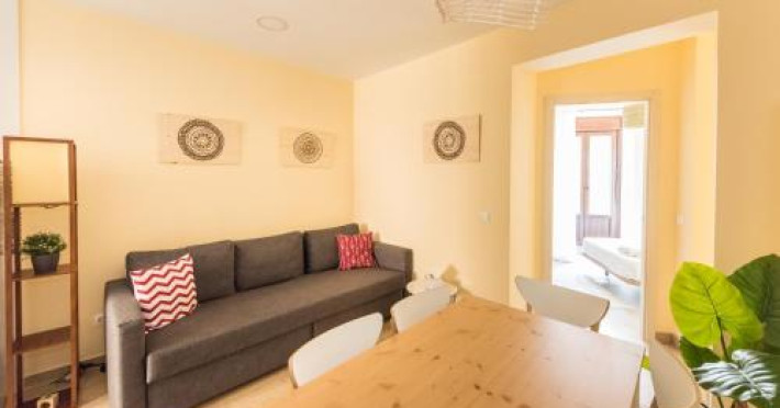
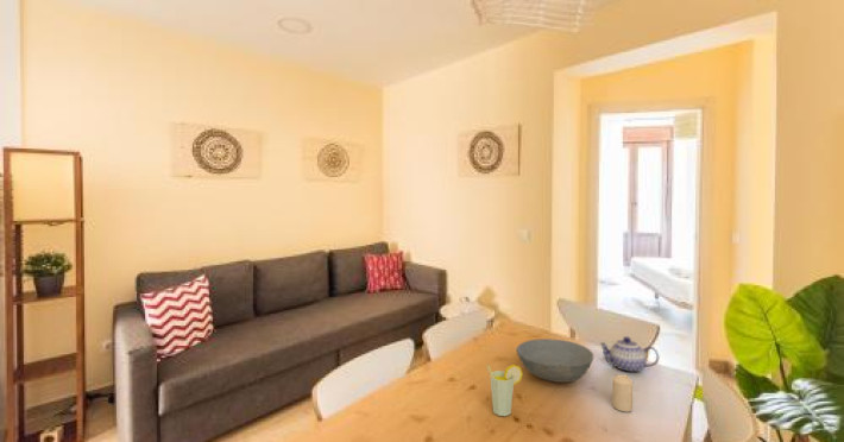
+ bowl (553, 362)
+ candle (622, 391)
+ cup (504, 386)
+ teapot (628, 352)
